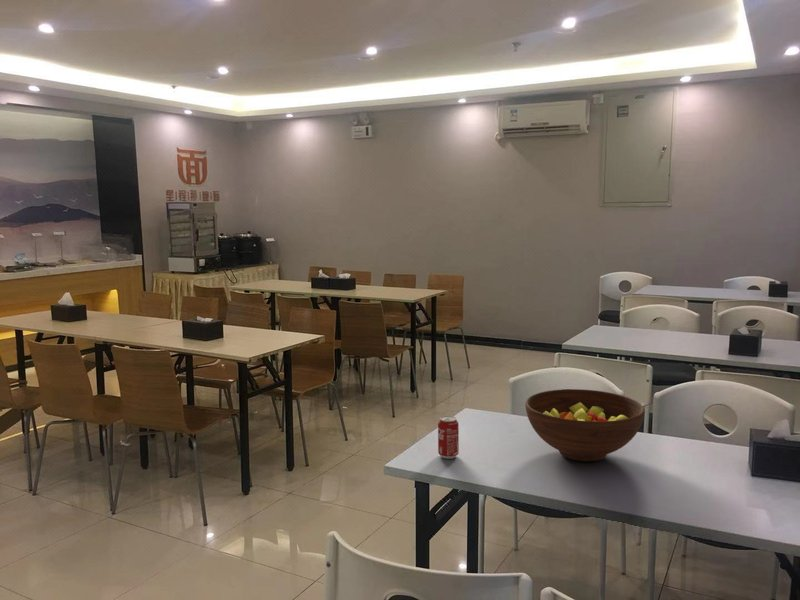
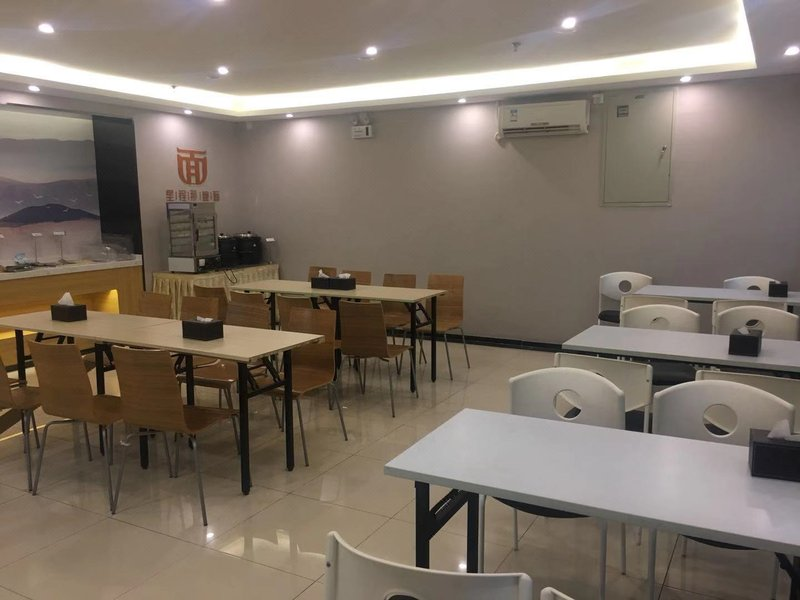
- beverage can (448, 437)
- fruit bowl (582, 429)
